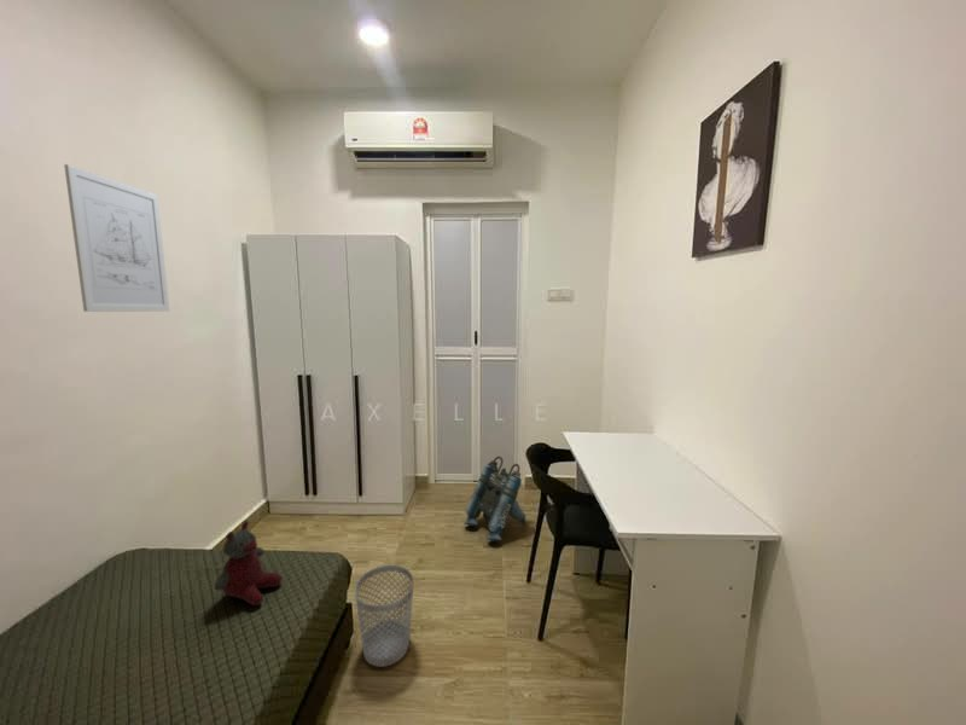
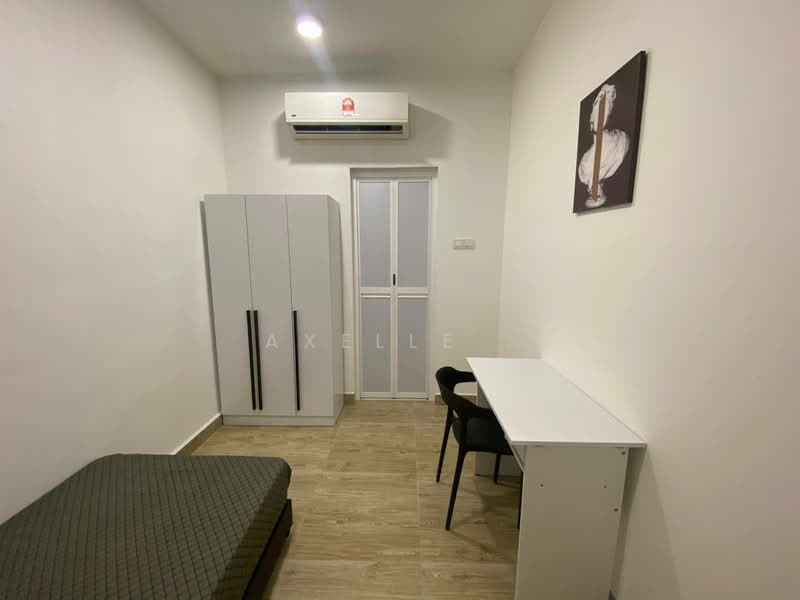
- backpack (497, 494)
- stuffed bear (249, 559)
- wastebasket (385, 615)
- wall art (123, 248)
